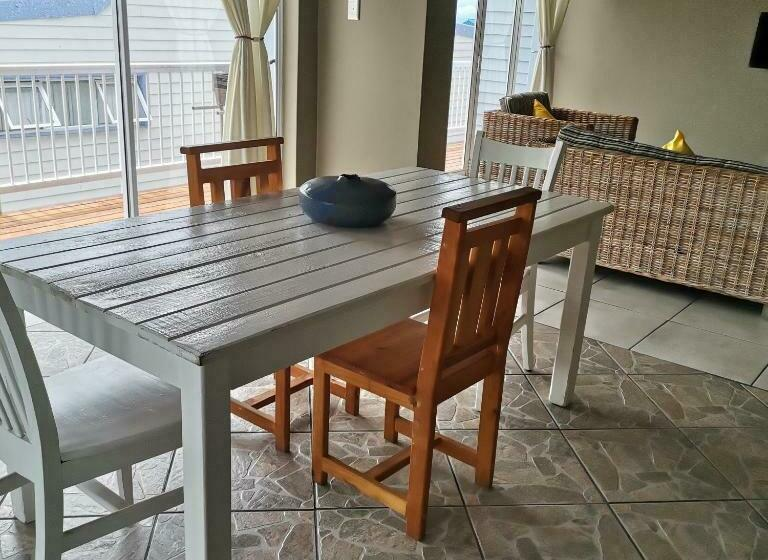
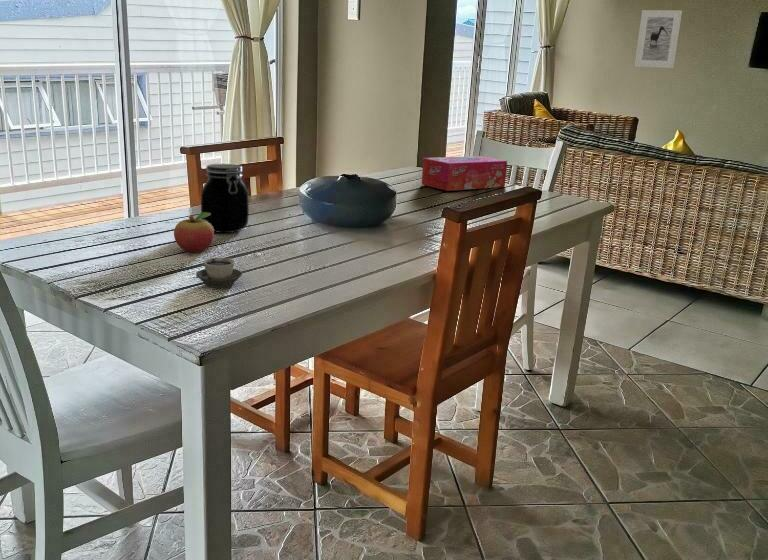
+ fruit (193, 231)
+ cup (219, 272)
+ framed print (657, 39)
+ tissue box (464, 172)
+ jar (225, 198)
